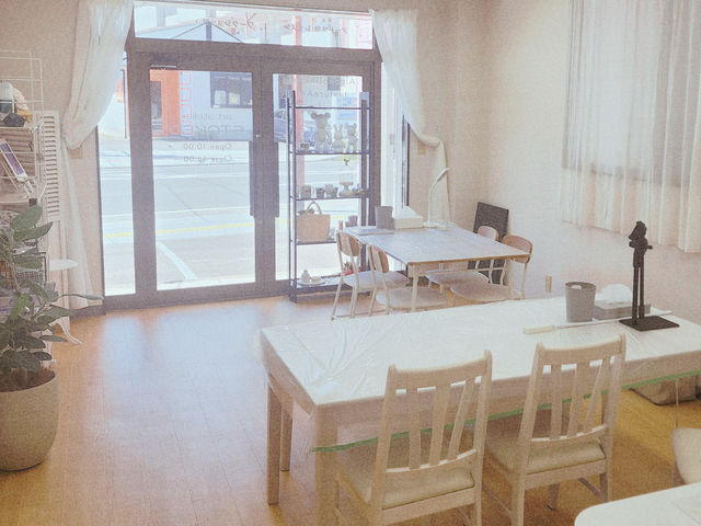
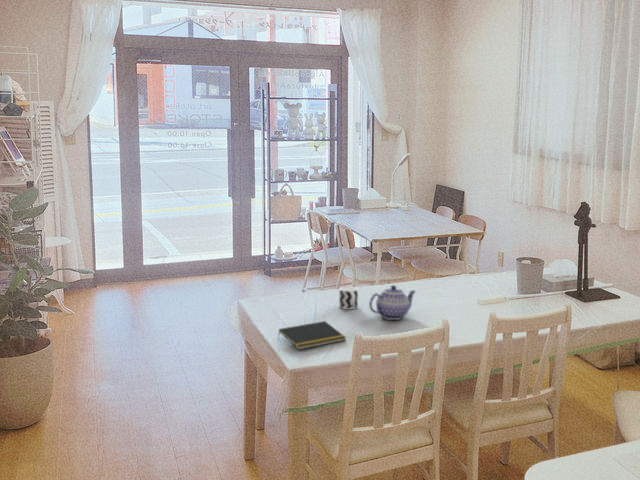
+ notepad (312, 334)
+ cup (349, 298)
+ teapot (392, 301)
